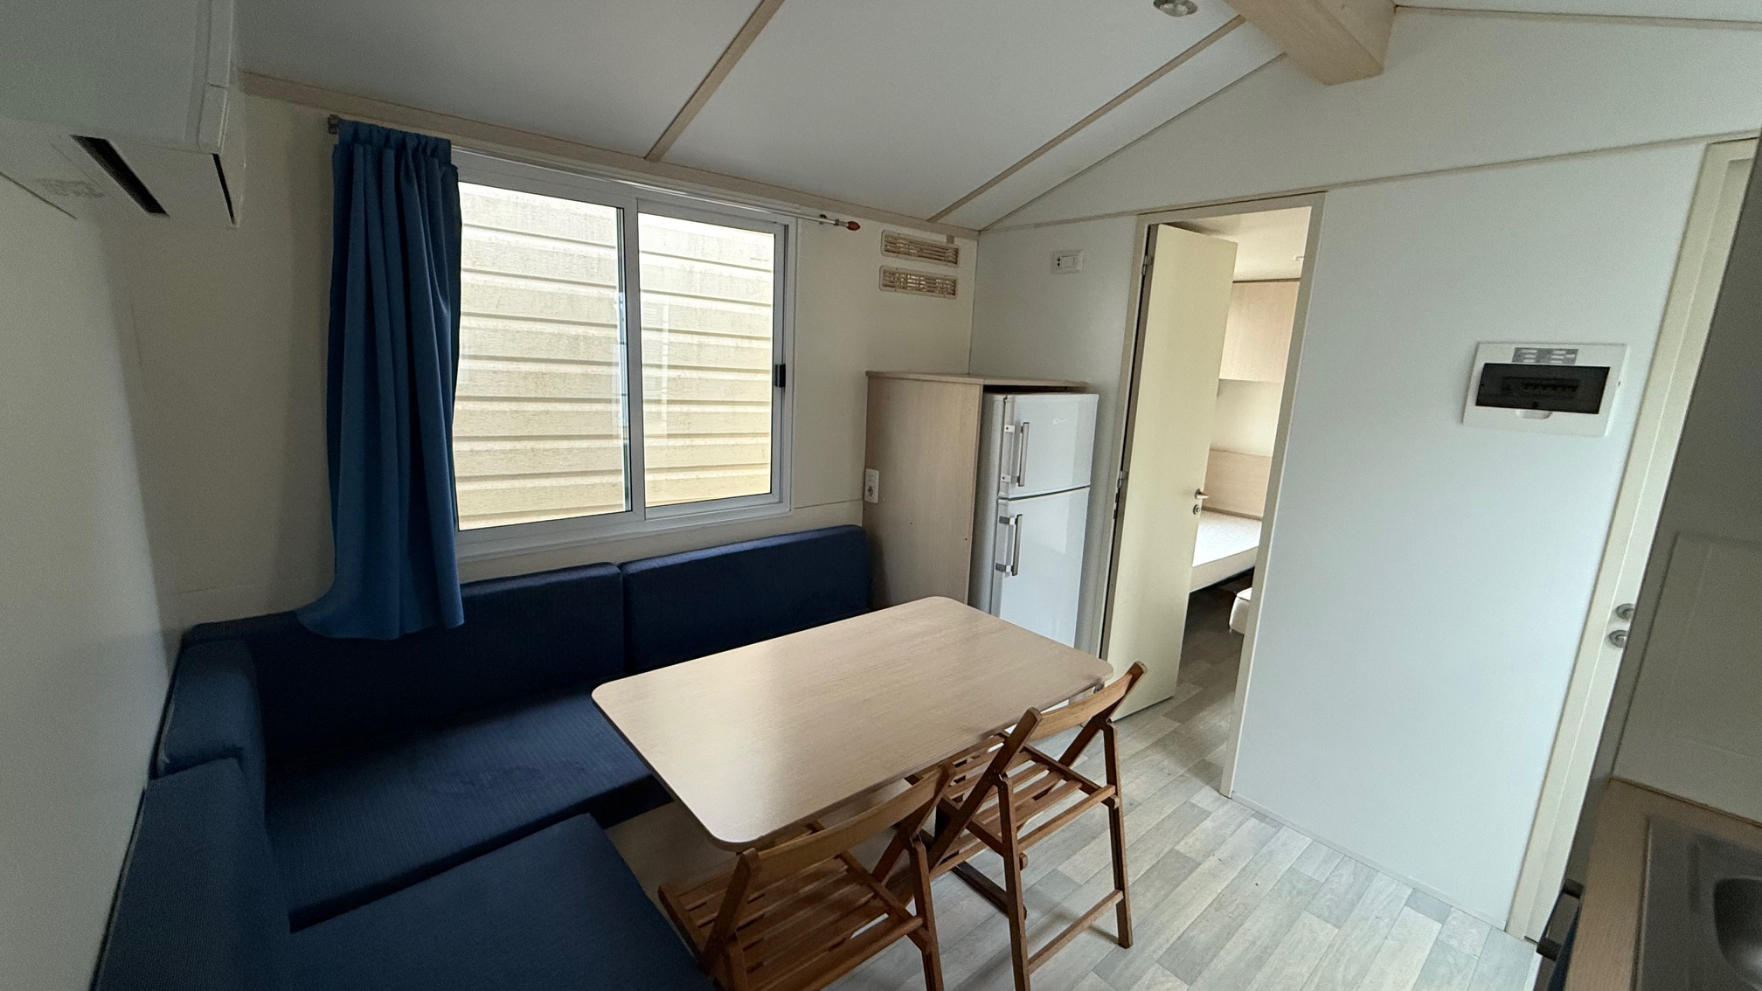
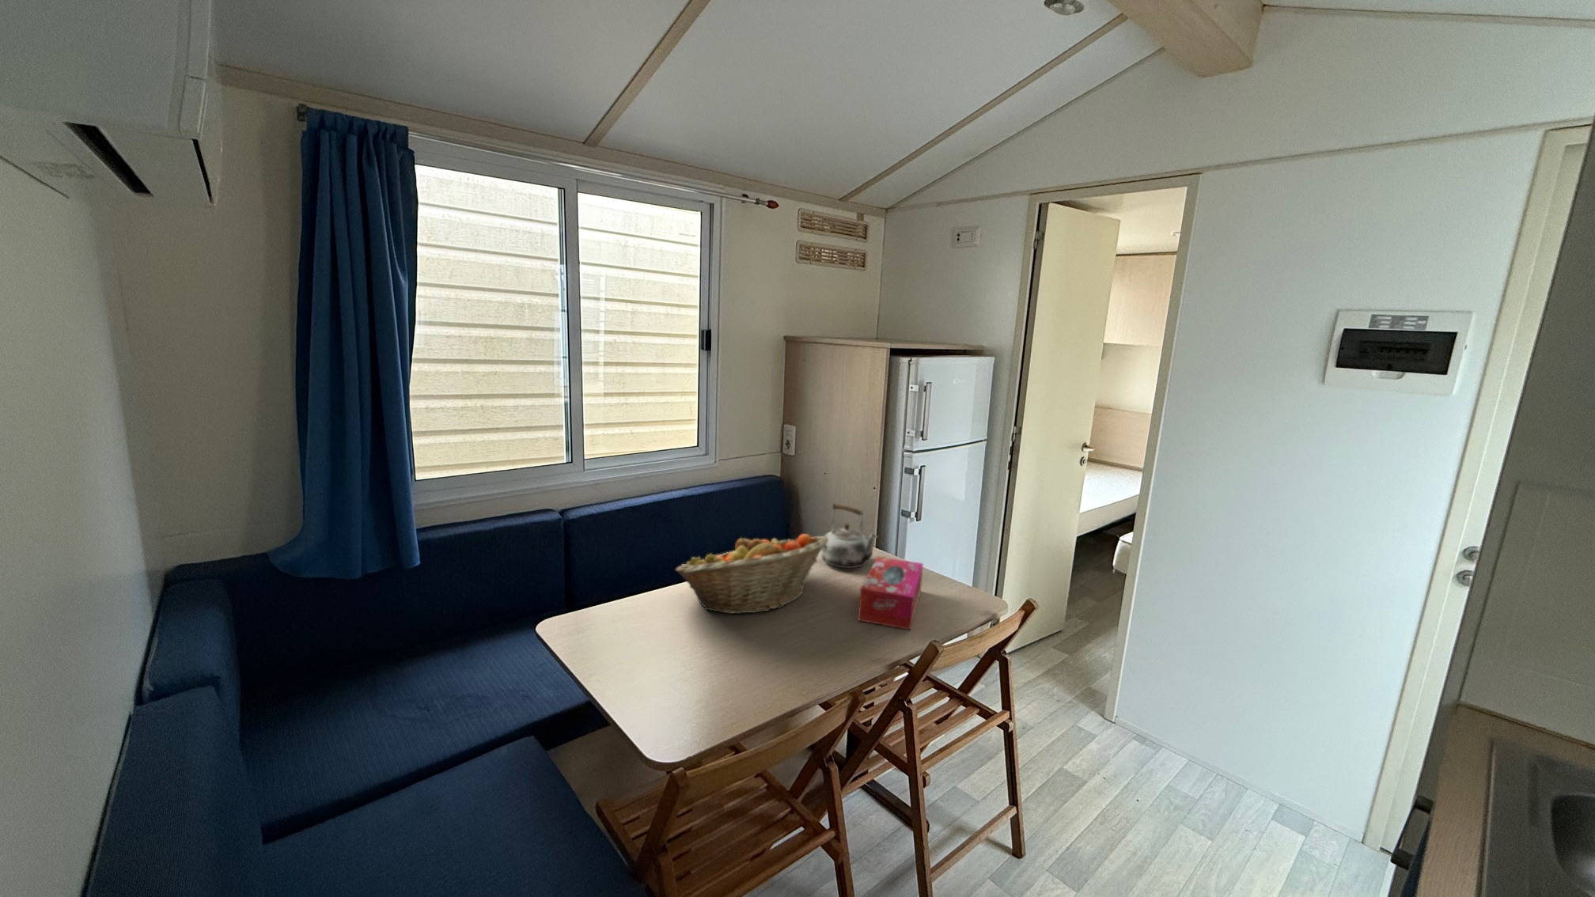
+ kettle (851, 536)
+ tissue box (893, 590)
+ fruit basket (755, 565)
